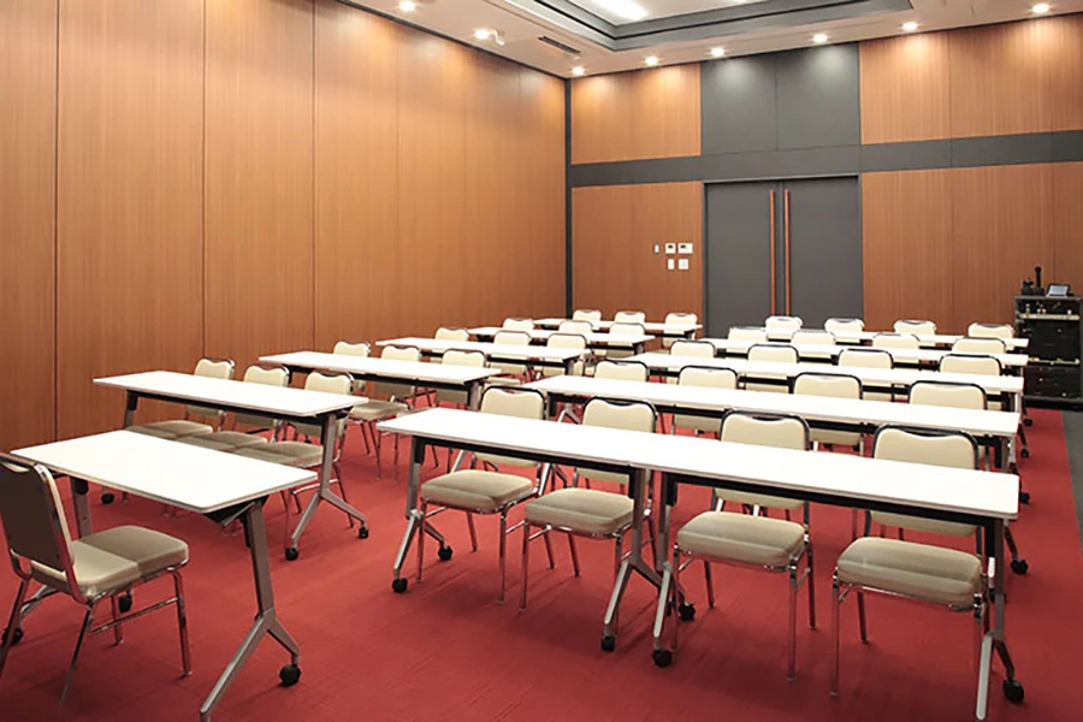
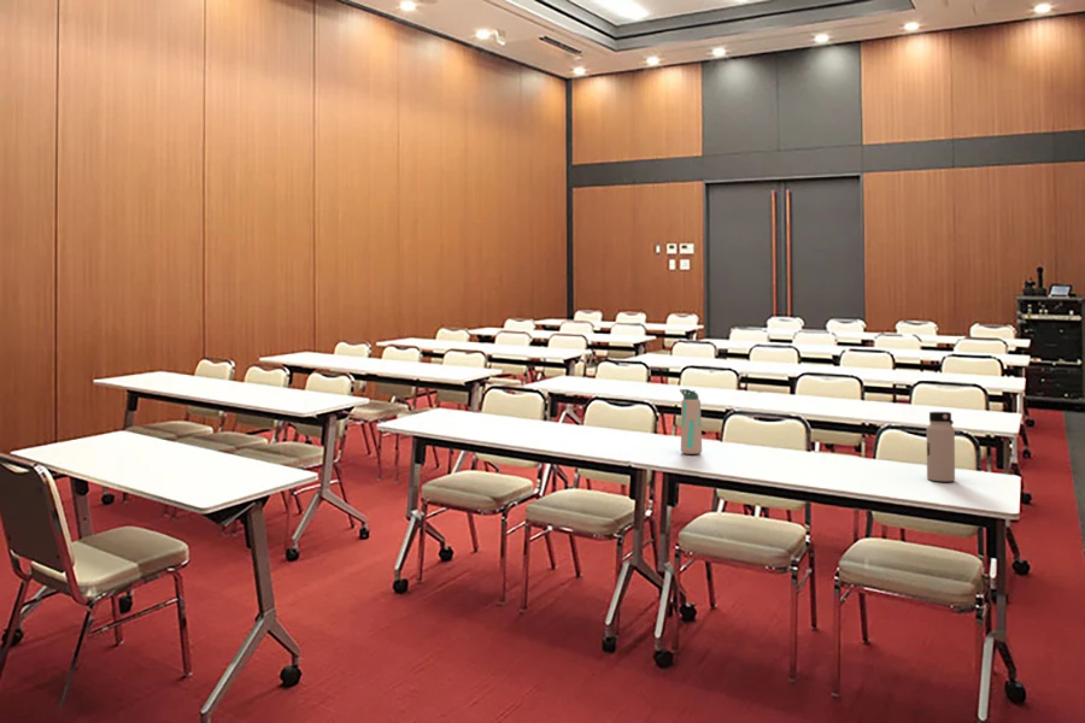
+ water bottle (940, 446)
+ water bottle (690, 421)
